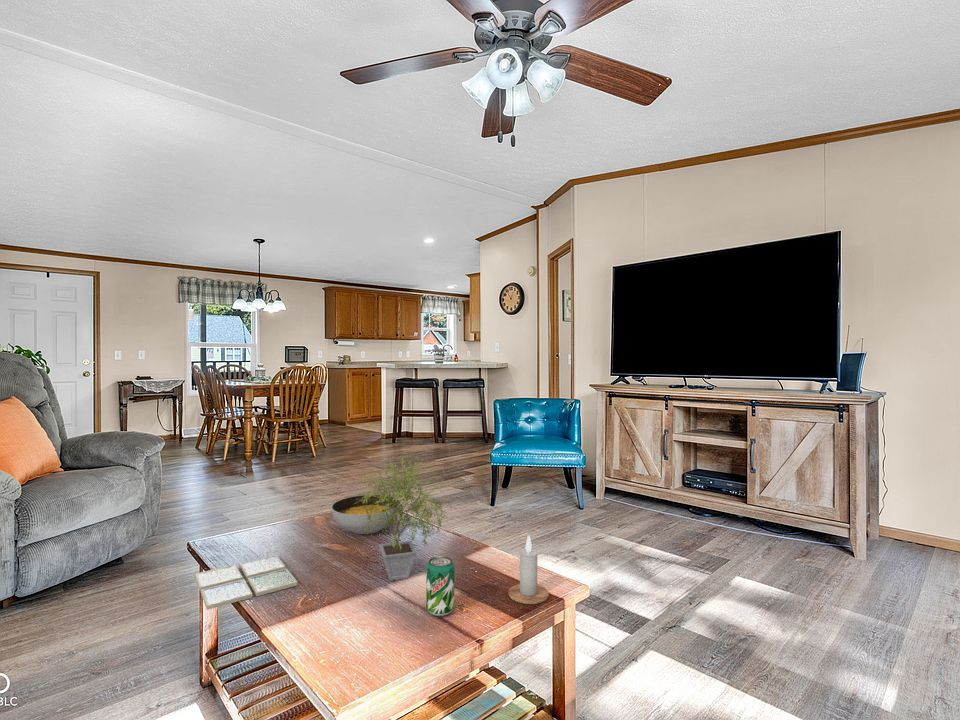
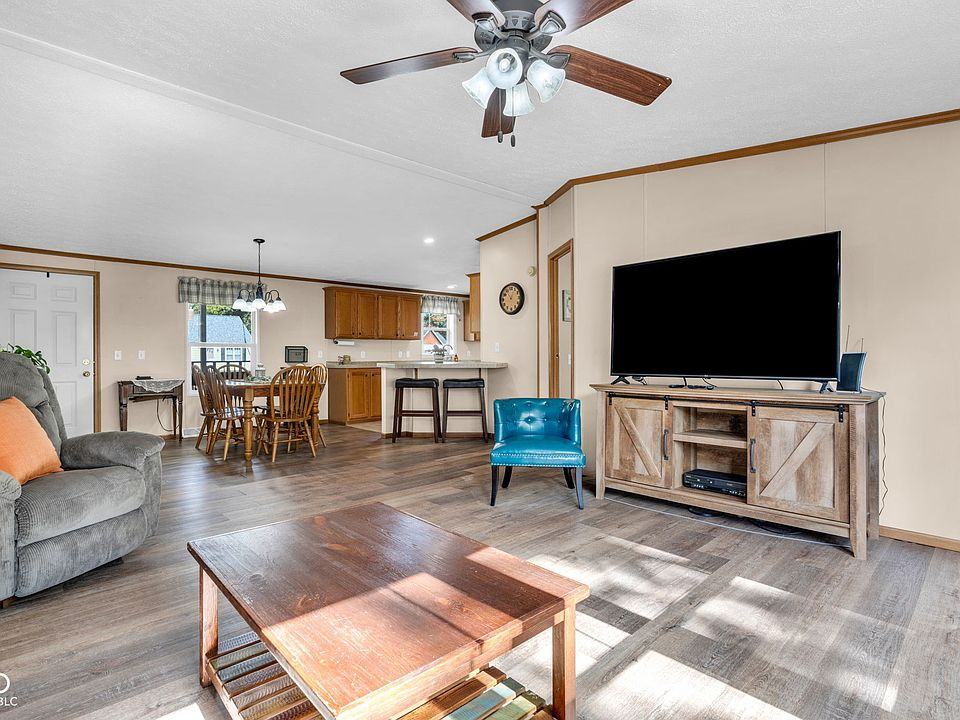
- beverage can (440, 585)
- potted plant (402, 510)
- soup bowl (366, 516)
- drink coaster (246, 578)
- candle (528, 564)
